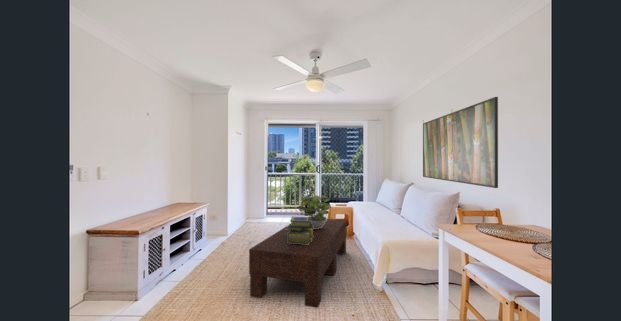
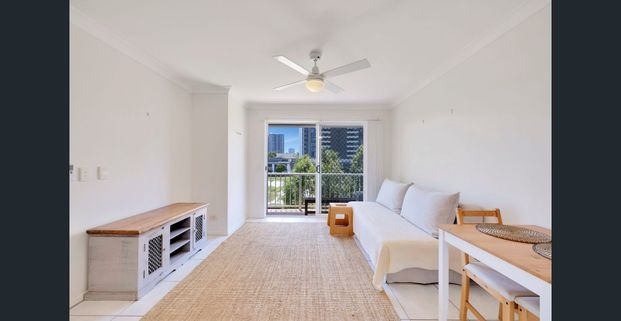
- coffee table (307, 250)
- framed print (450, 147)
- potted plant (314, 210)
- stack of books (300, 228)
